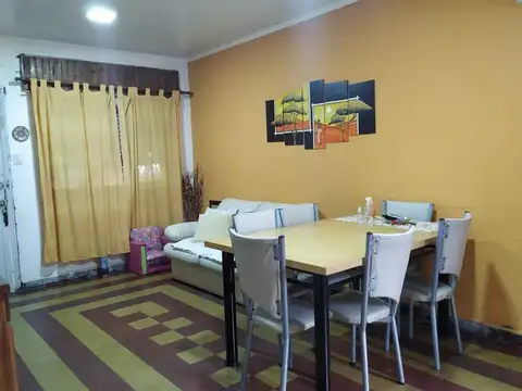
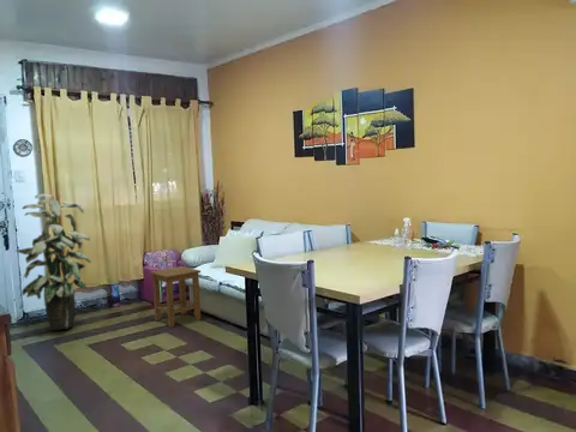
+ indoor plant (54, 260)
+ stool (180, 295)
